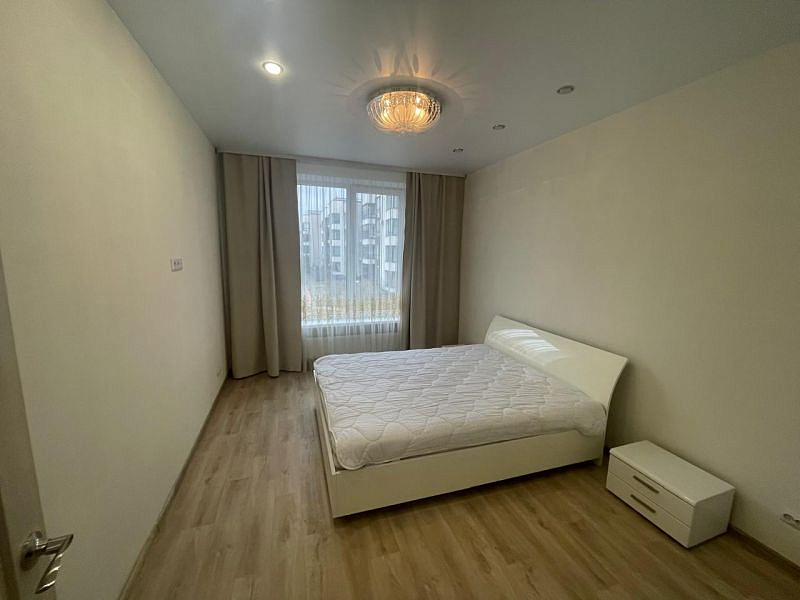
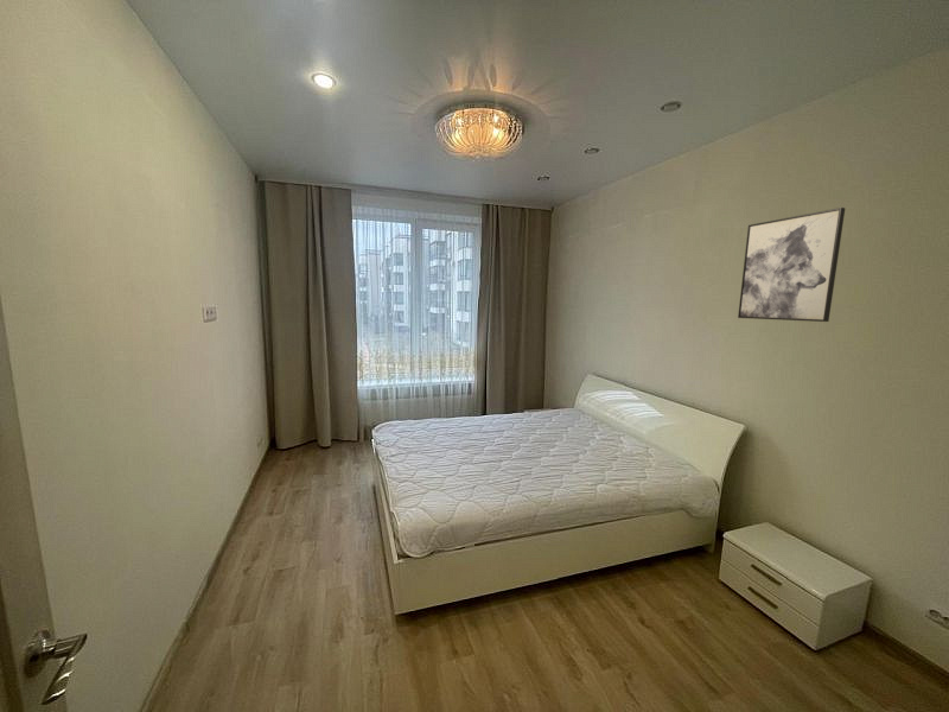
+ wall art (784, 269)
